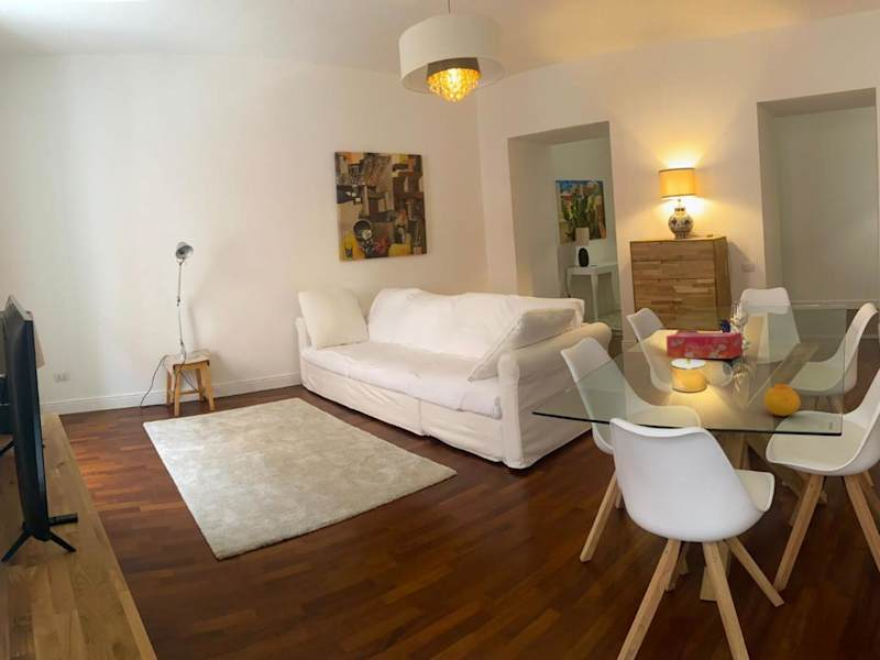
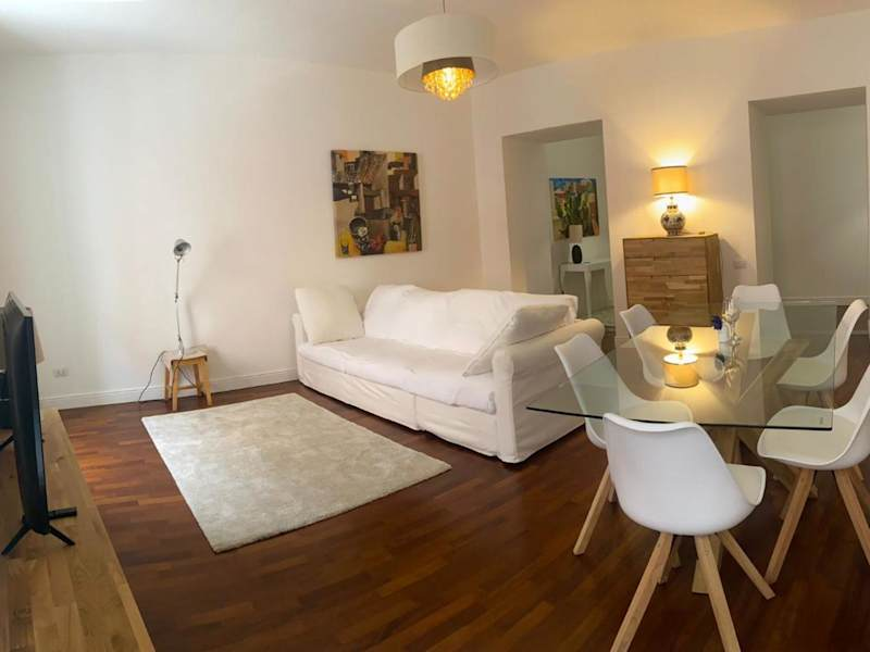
- tissue box (704, 344)
- fruit (781, 399)
